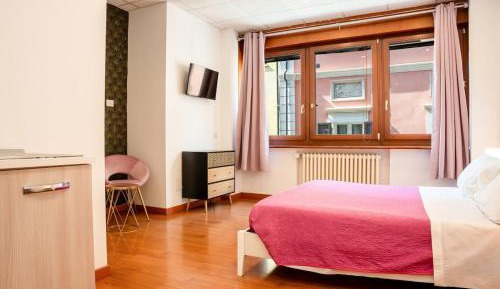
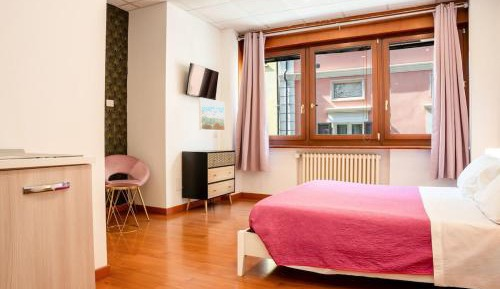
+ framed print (212, 115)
